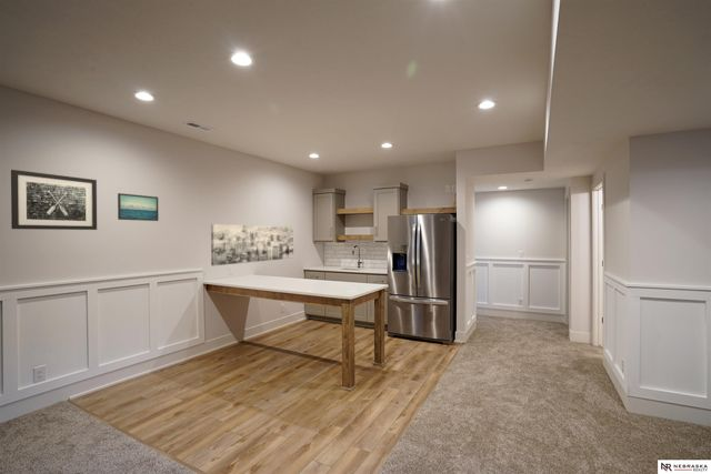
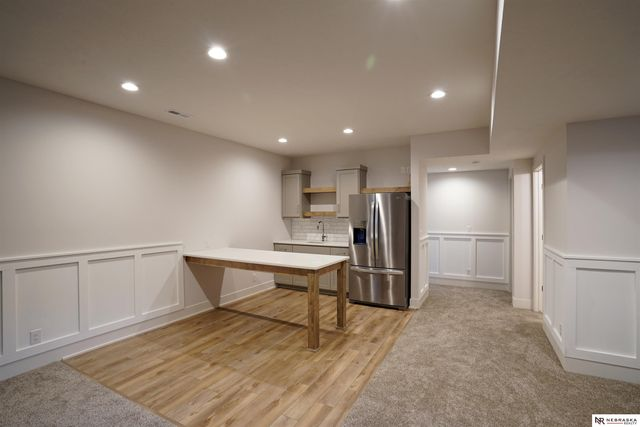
- wall art (57, 202)
- wall art (258, 243)
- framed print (139, 208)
